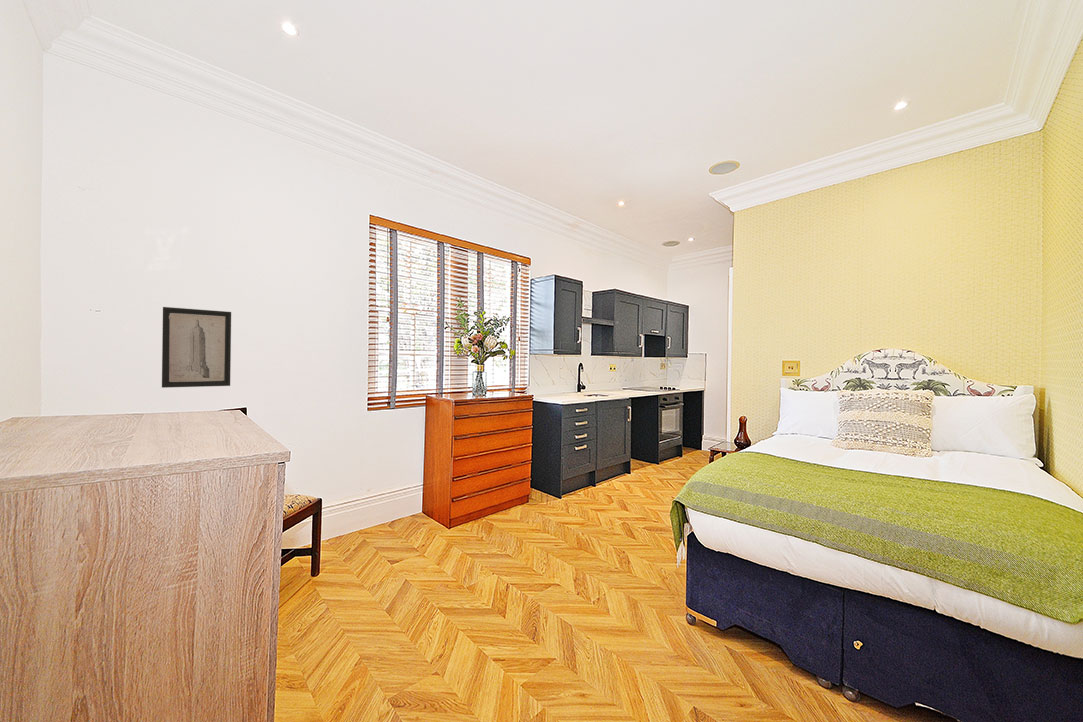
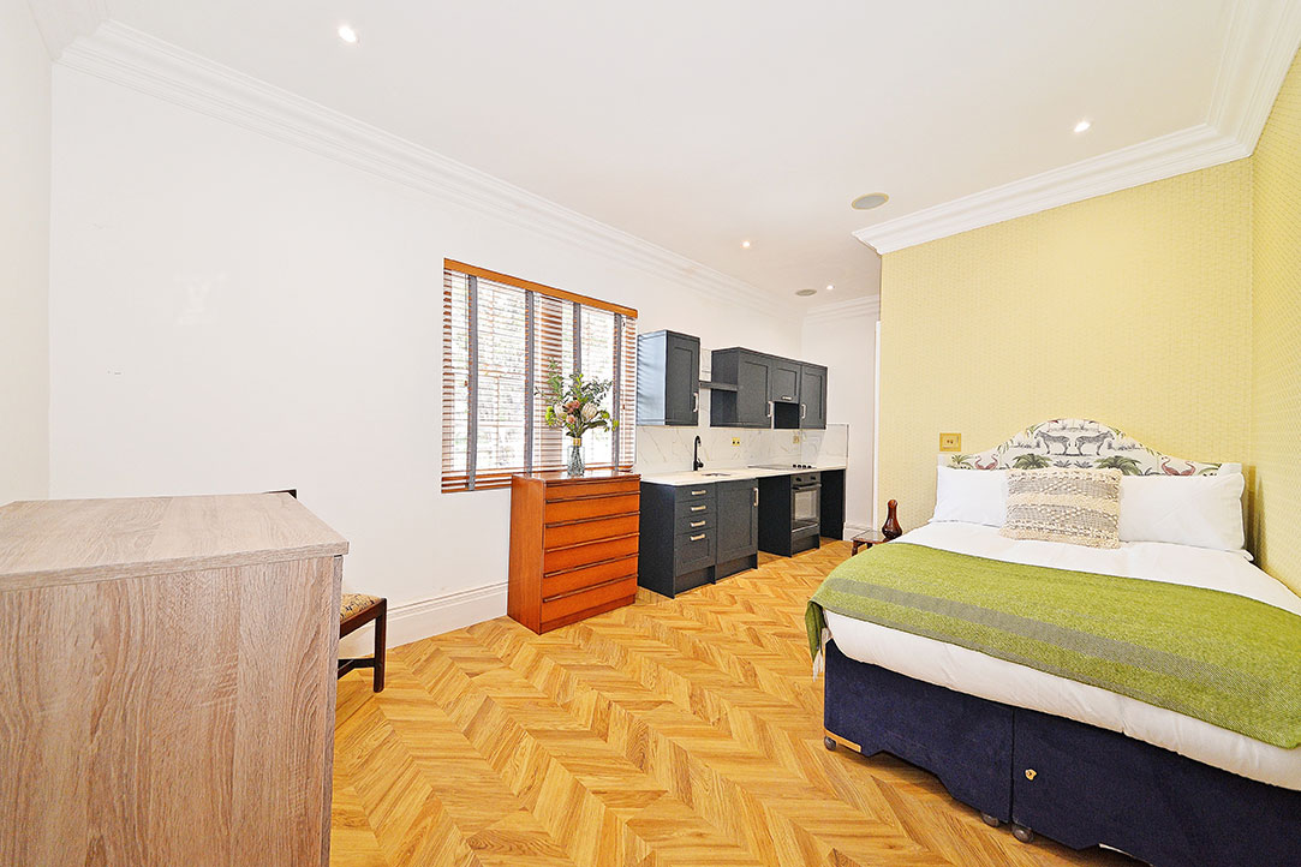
- wall art (197, 348)
